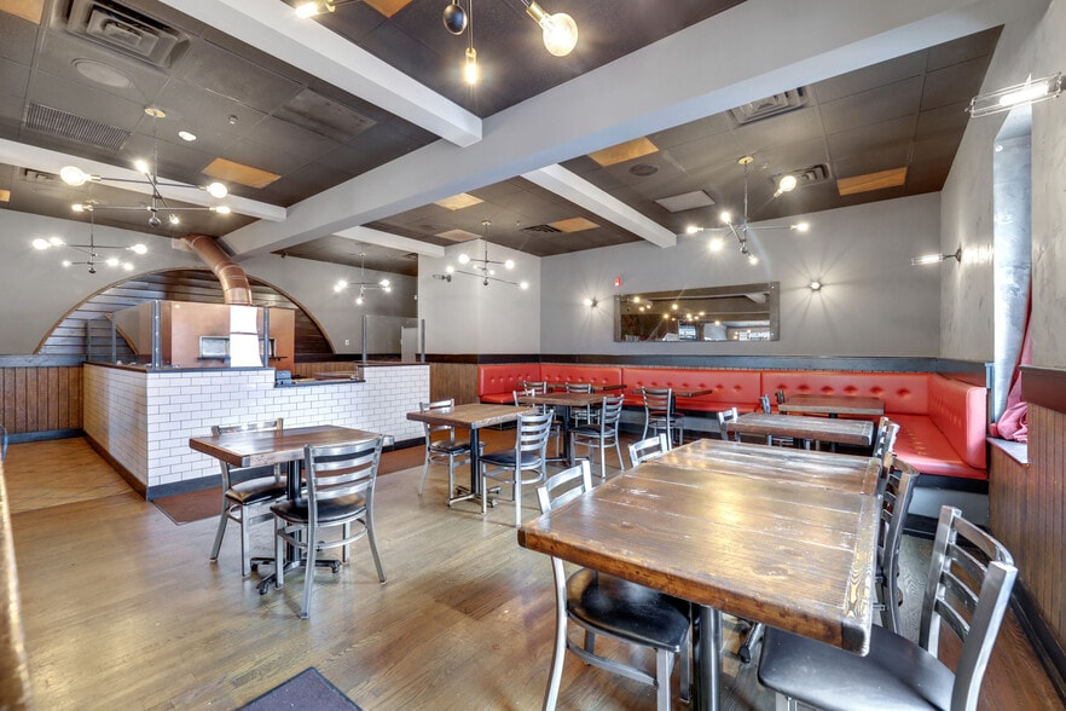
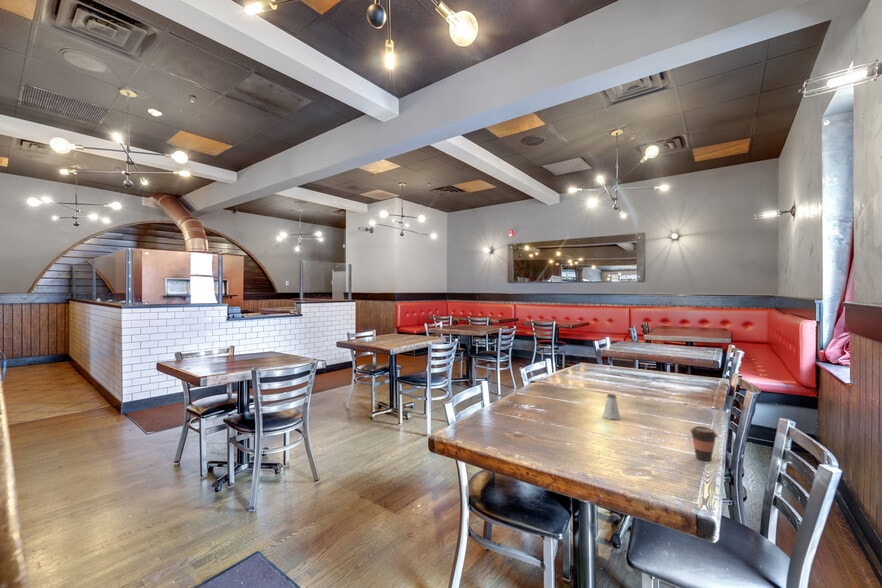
+ saltshaker (611, 405)
+ coffee cup (703, 443)
